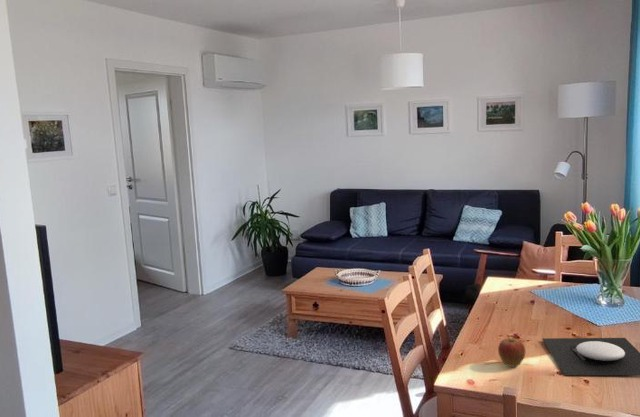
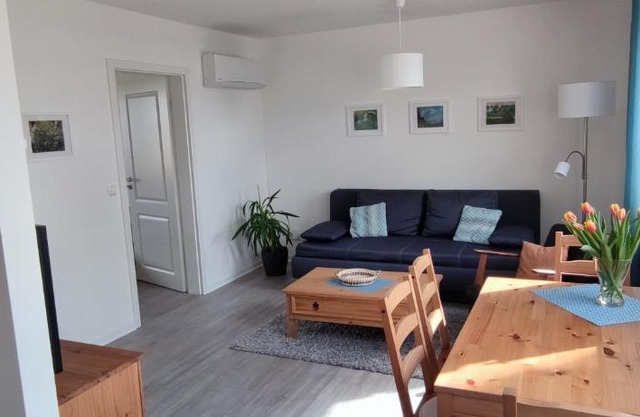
- apple (511, 350)
- plate (596, 350)
